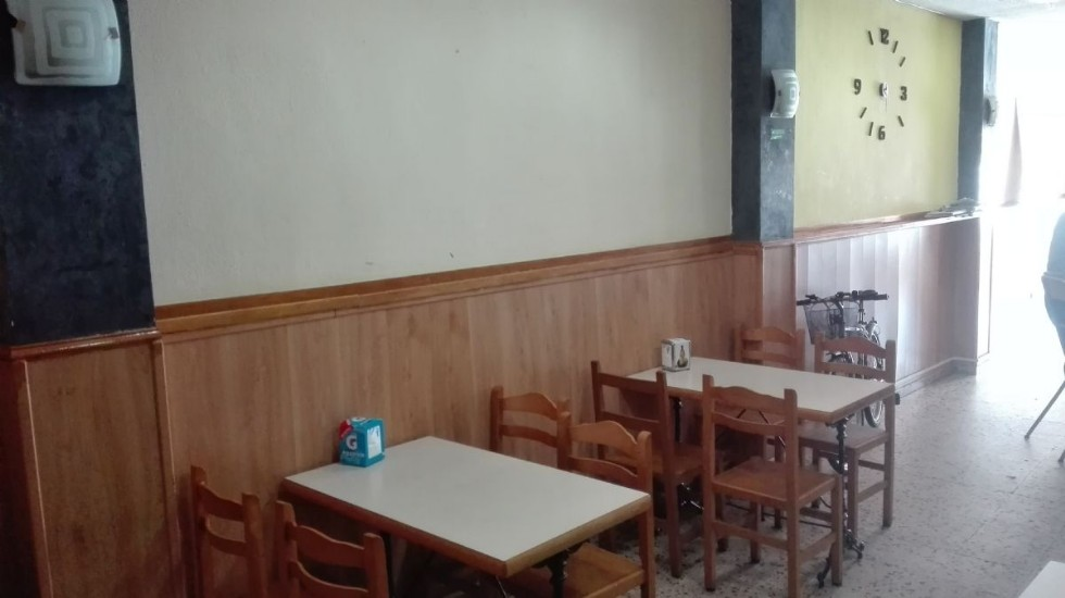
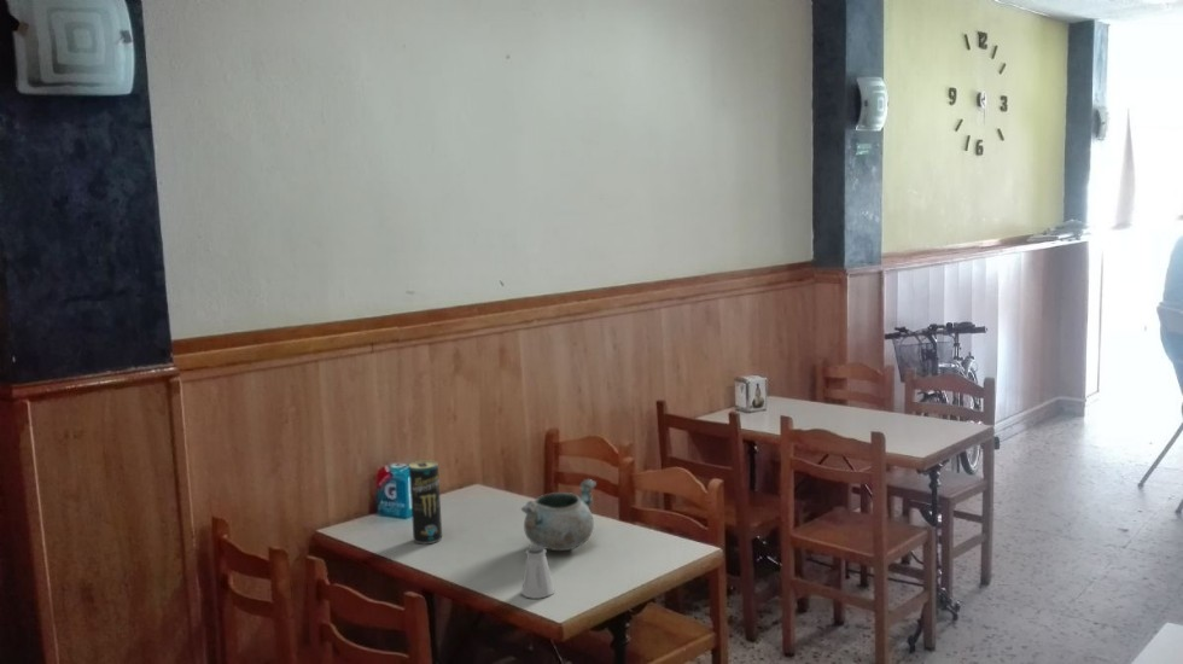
+ decorative bowl (558, 517)
+ saltshaker (536, 570)
+ beverage can (425, 501)
